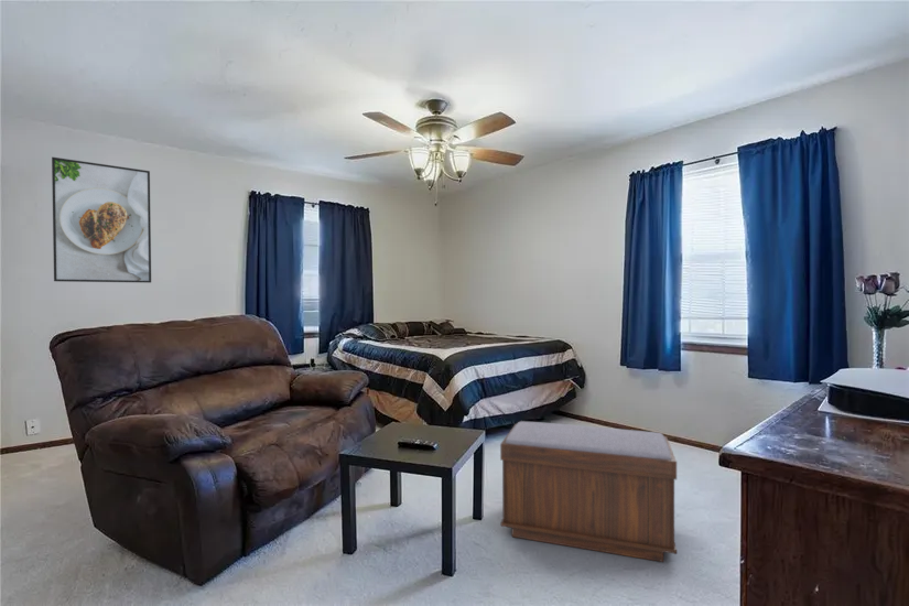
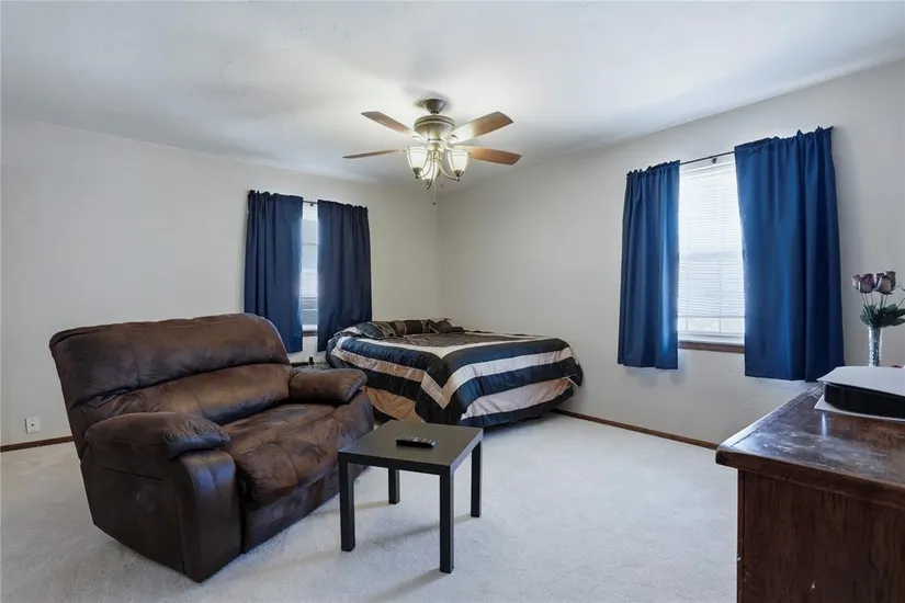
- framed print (104, 223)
- bench (585, 481)
